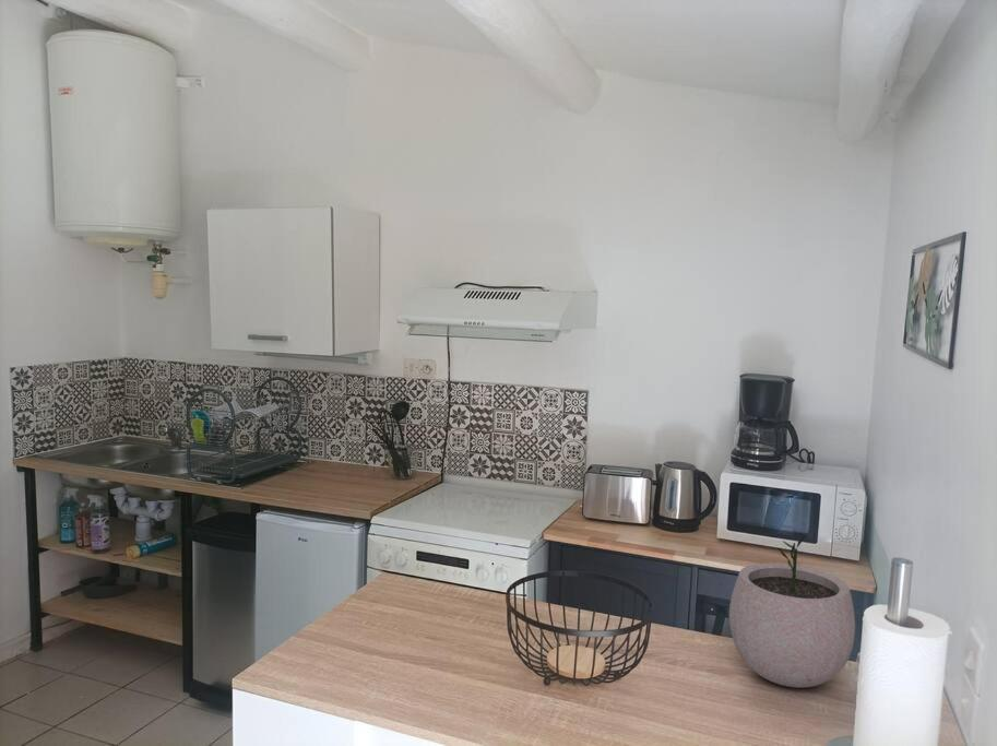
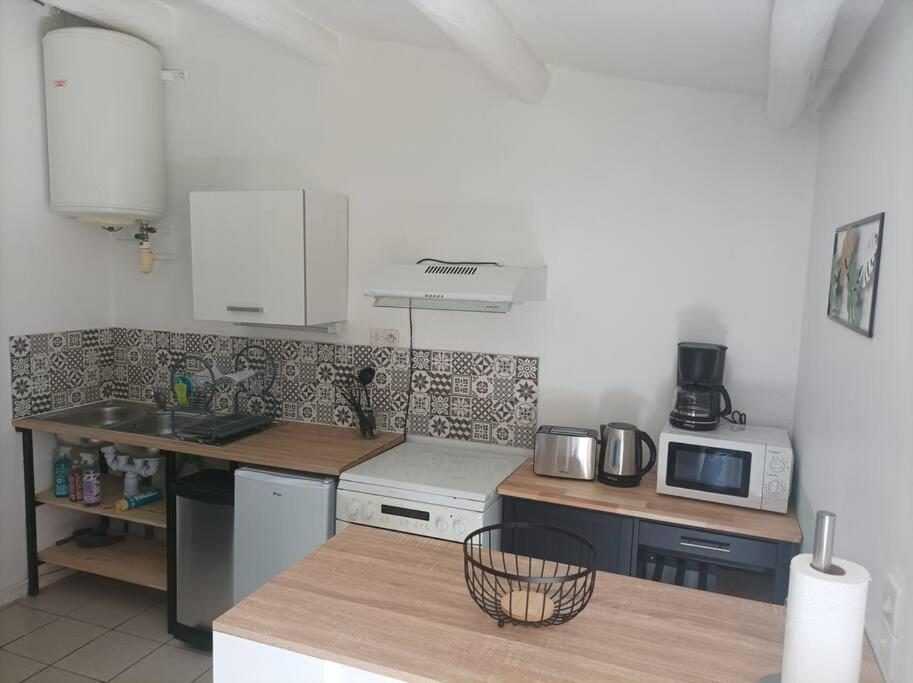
- plant pot (791, 607)
